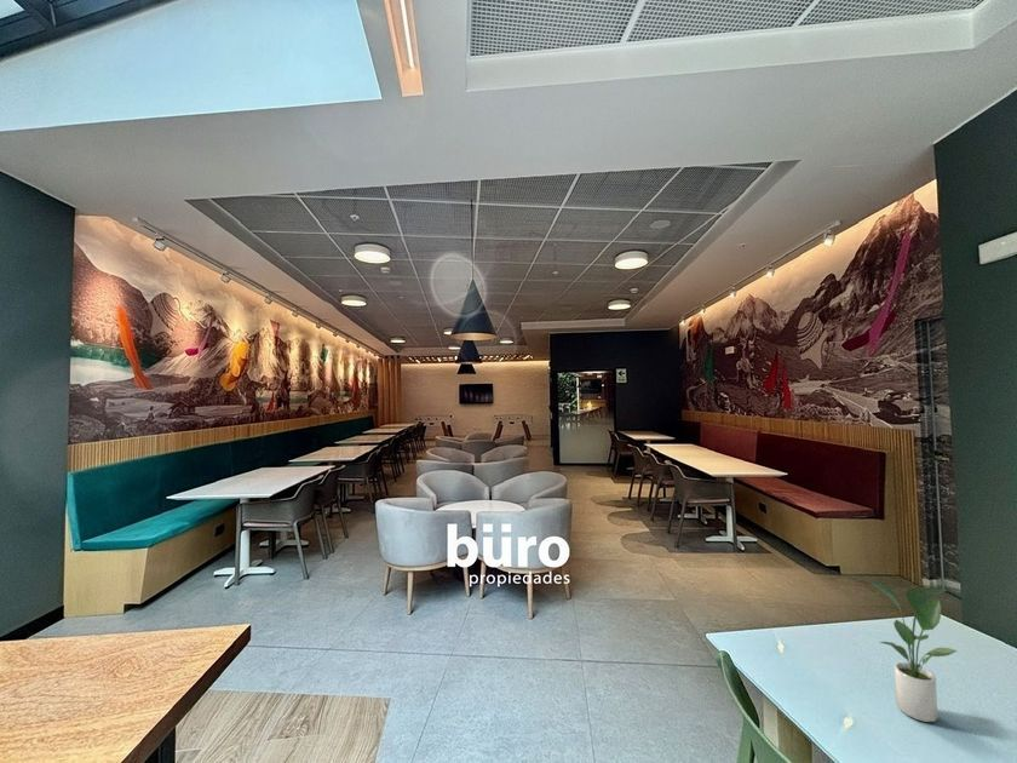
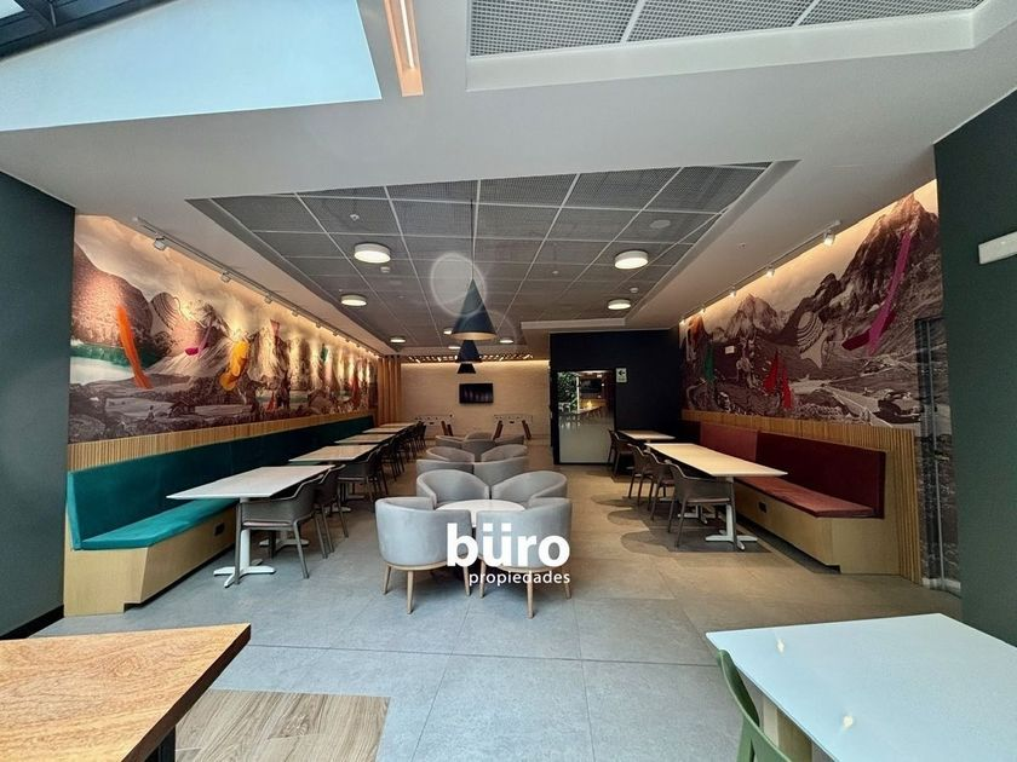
- potted plant (914, 641)
